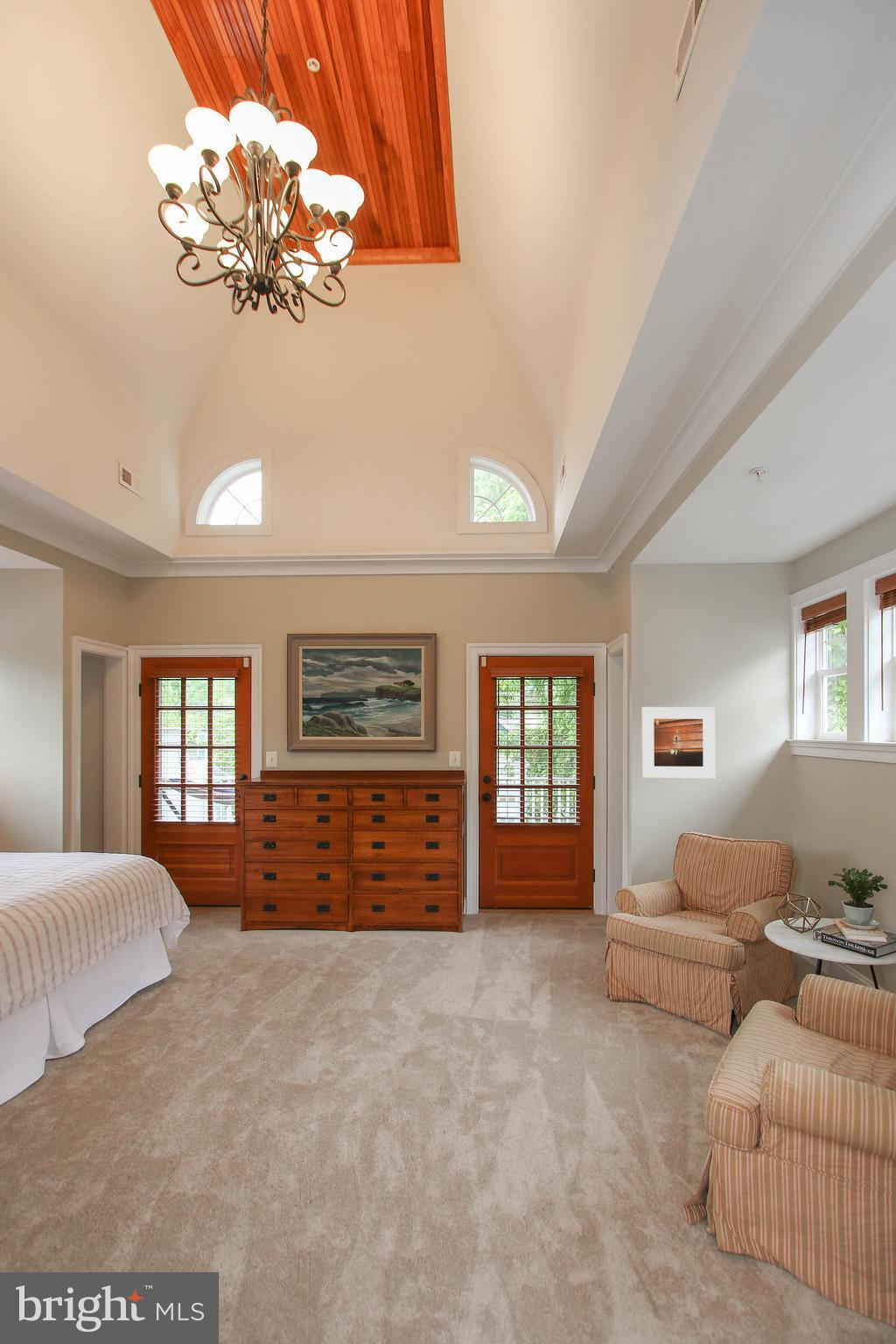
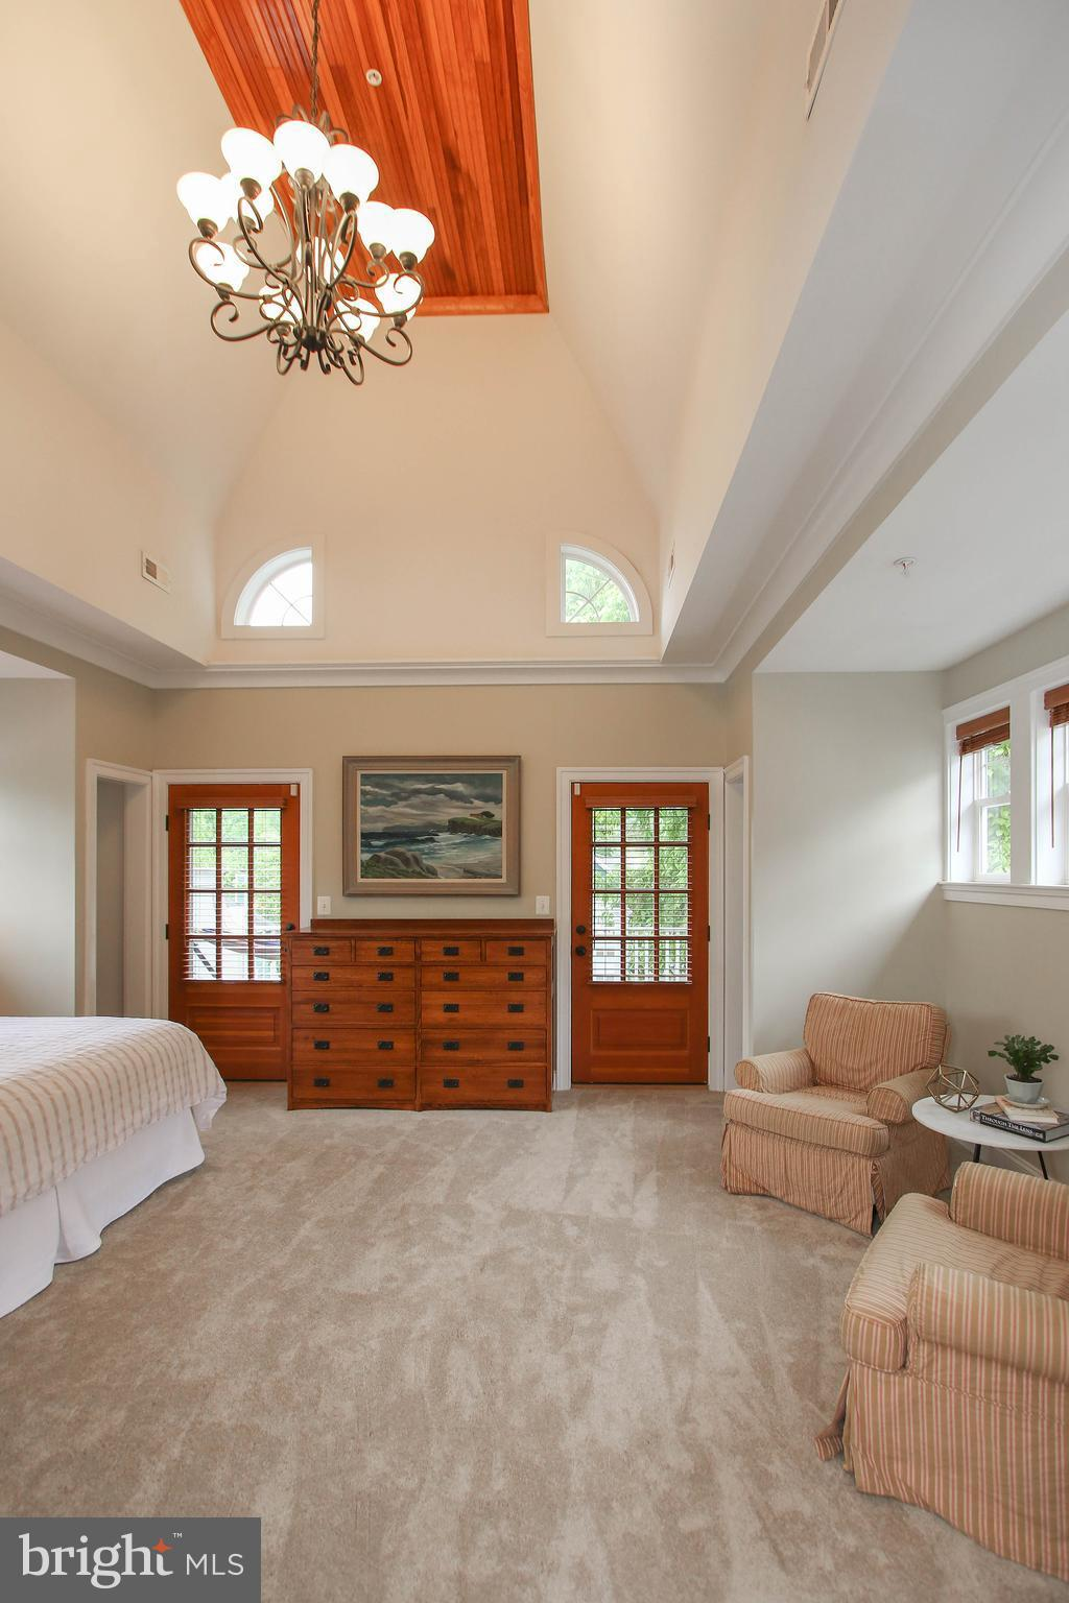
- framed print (678, 742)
